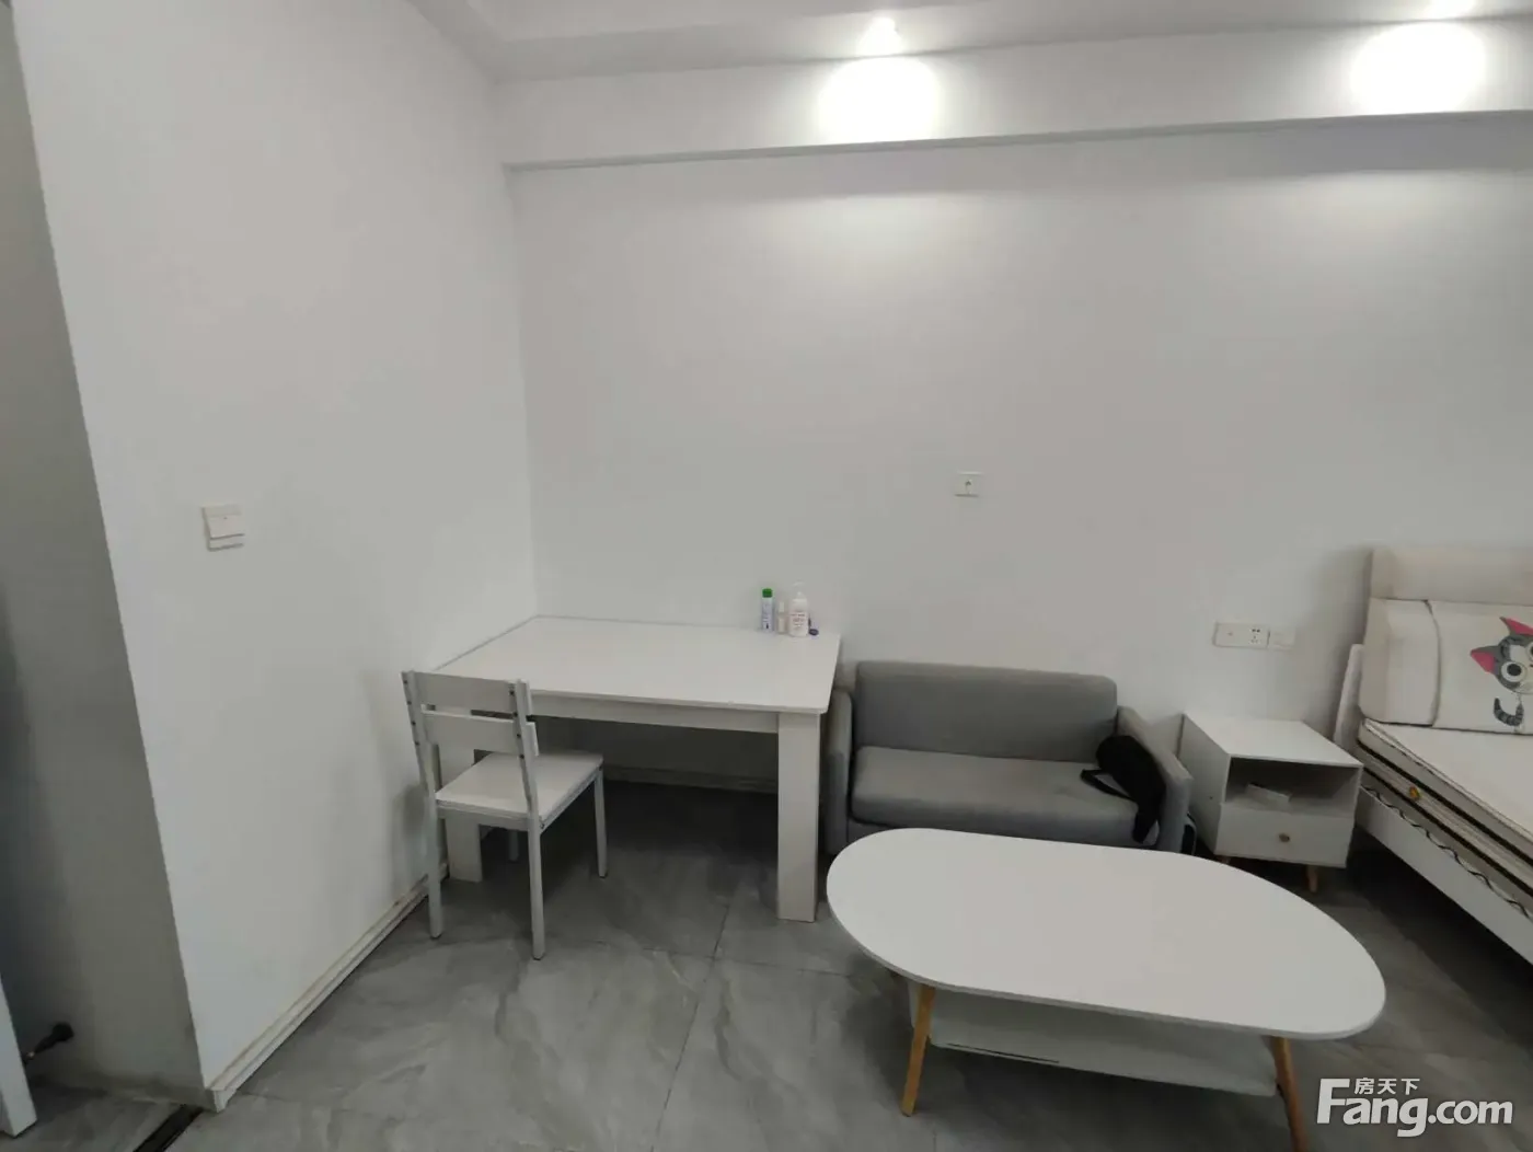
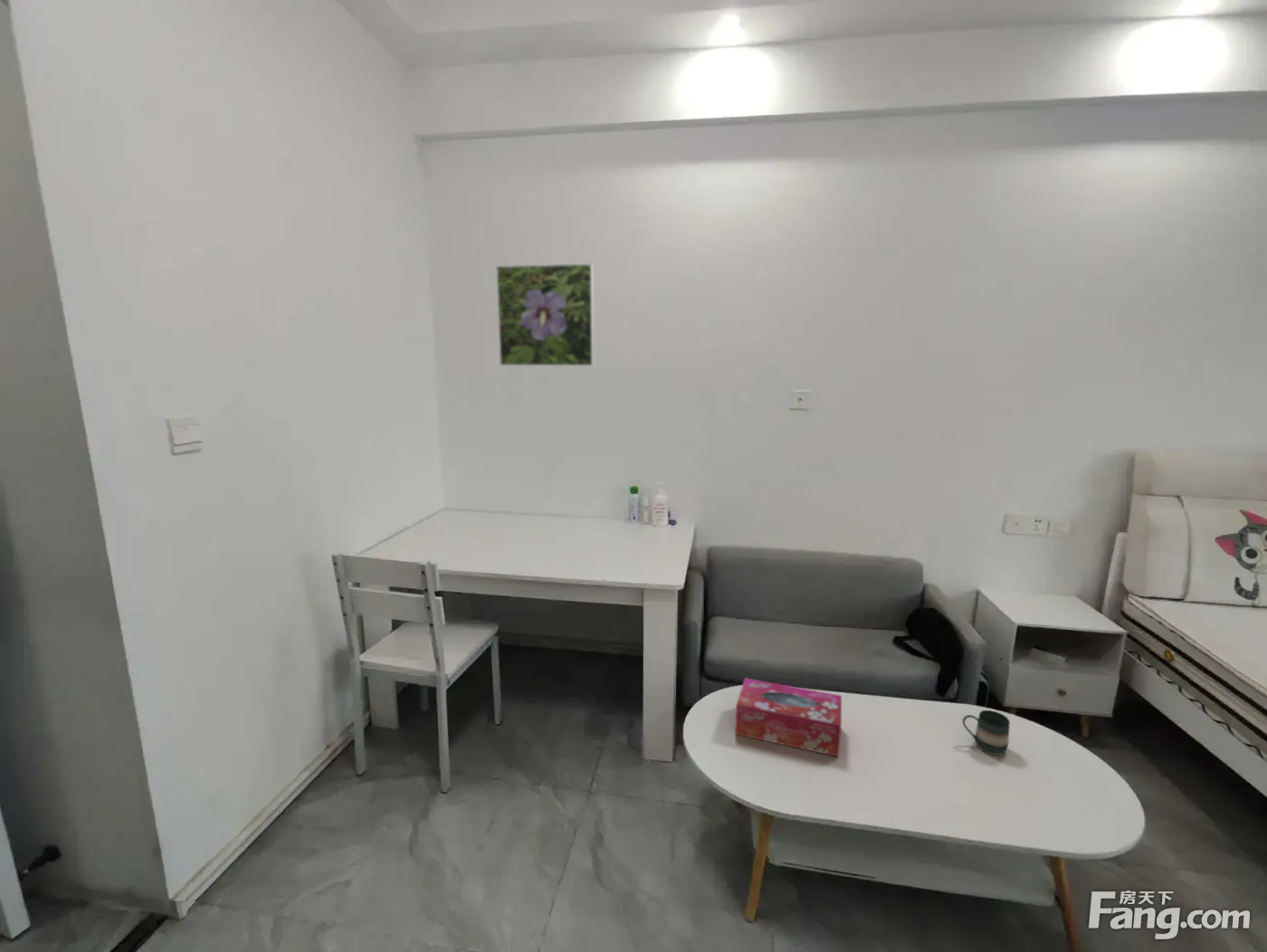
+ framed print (545, 316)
+ mug (985, 730)
+ tissue box (788, 714)
